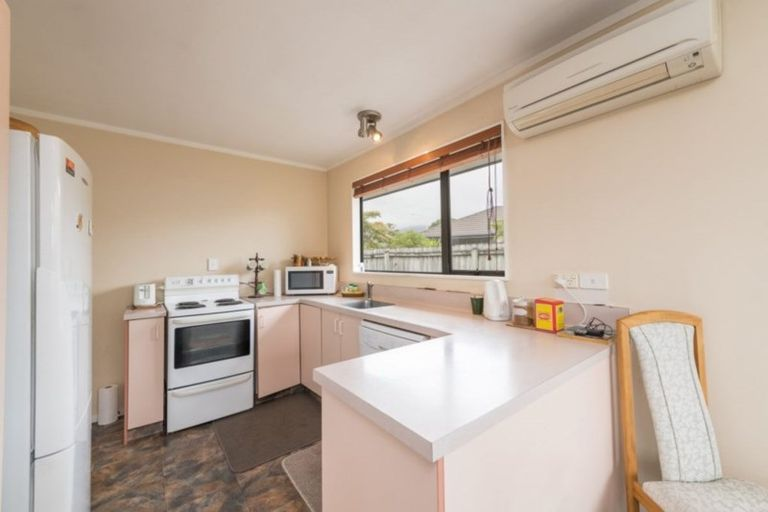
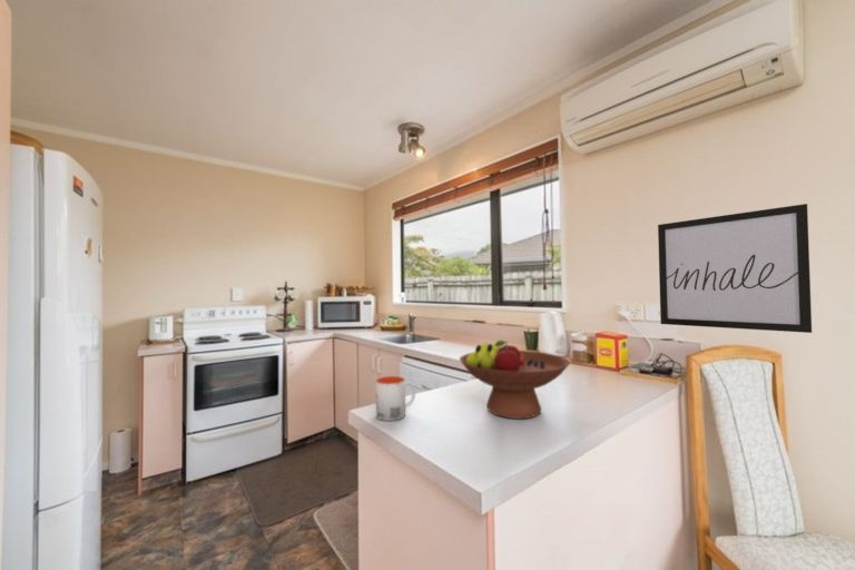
+ wall art (725, 271)
+ mug (396, 395)
+ fruit bowl (512, 374)
